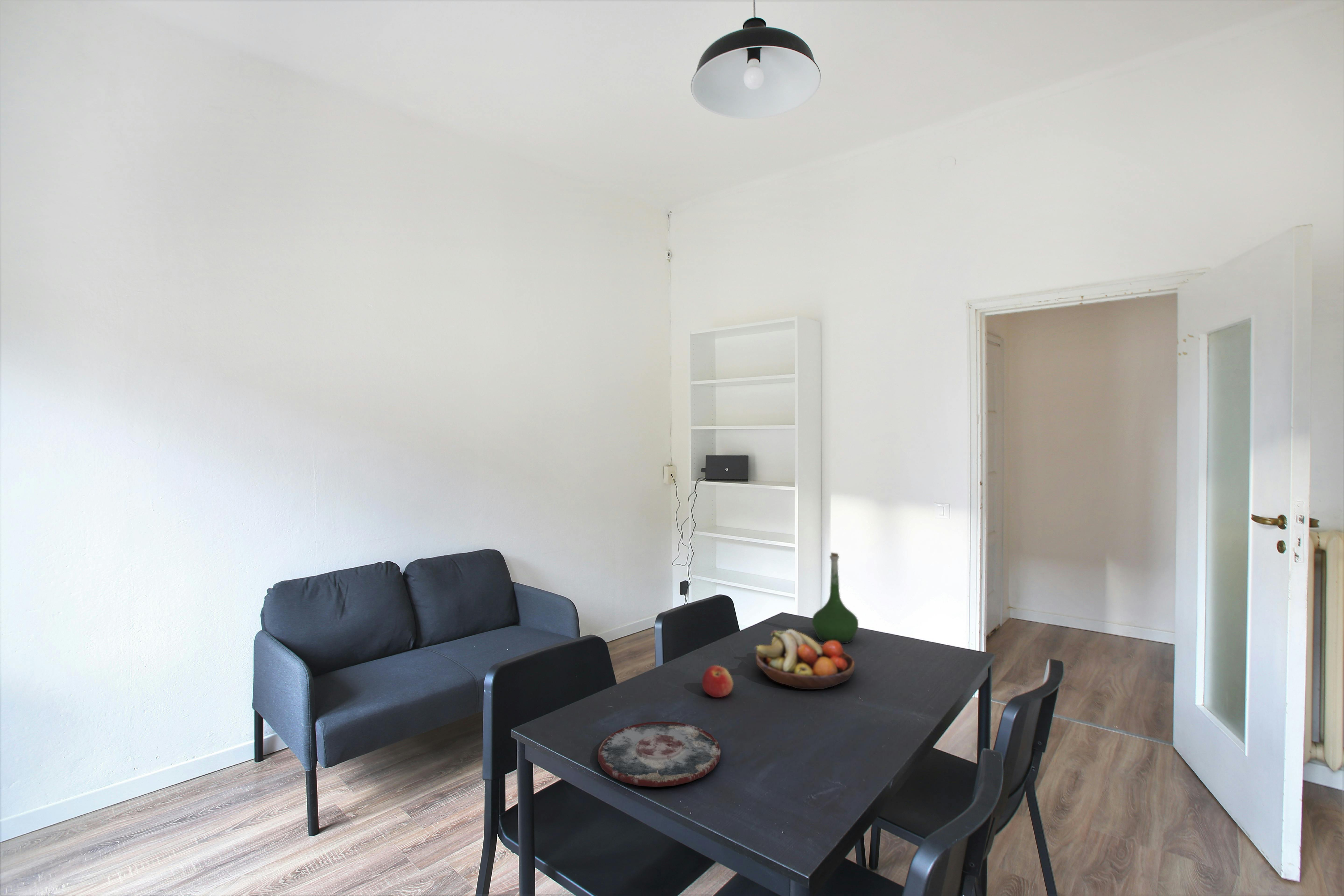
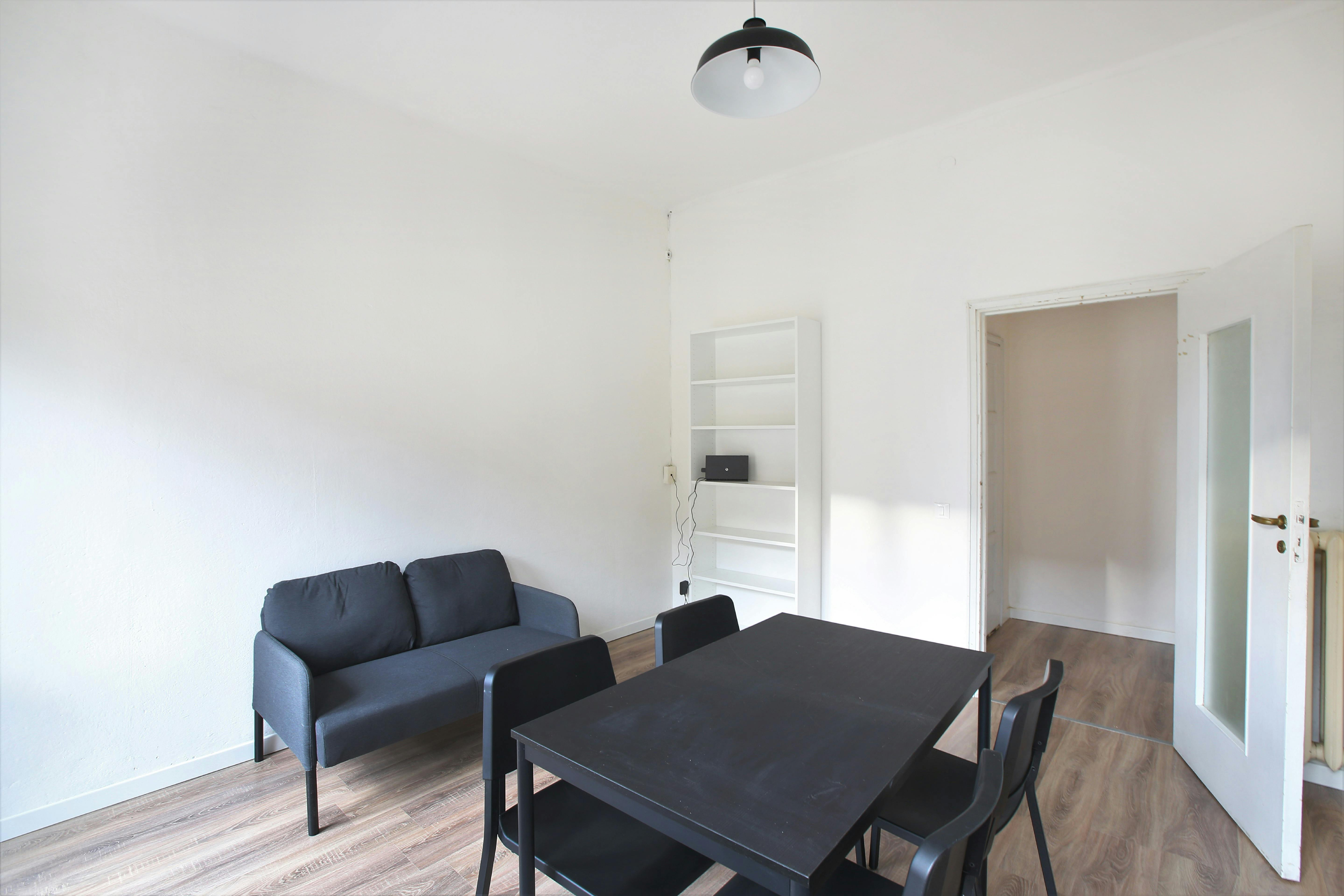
- vase (835, 595)
- apple (717, 680)
- fruit bowl (804, 654)
- plate (659, 752)
